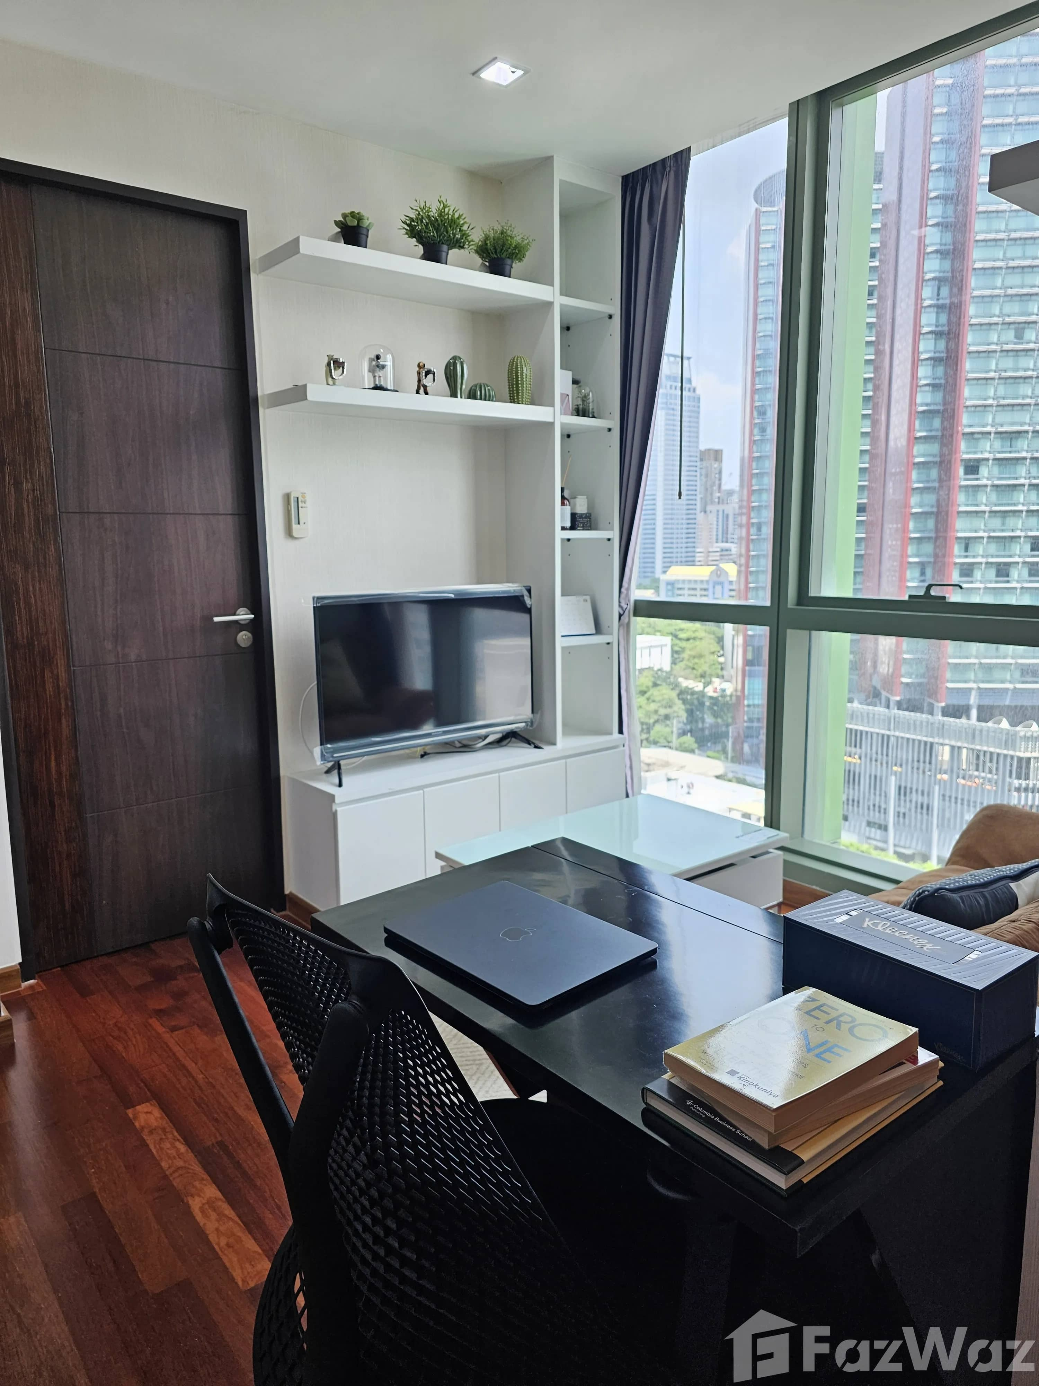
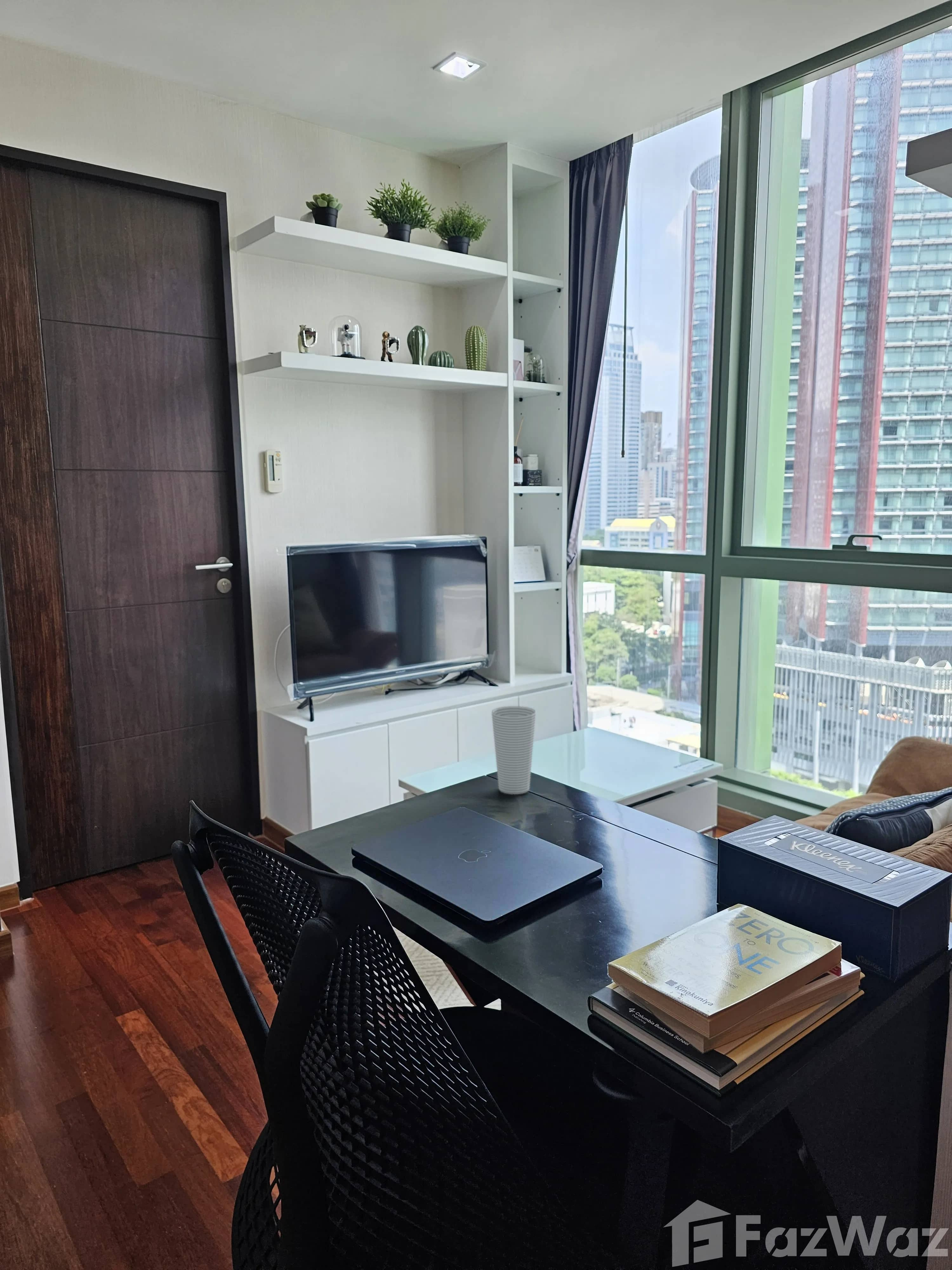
+ cup (514, 751)
